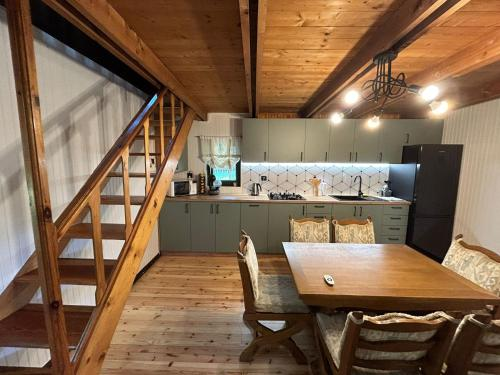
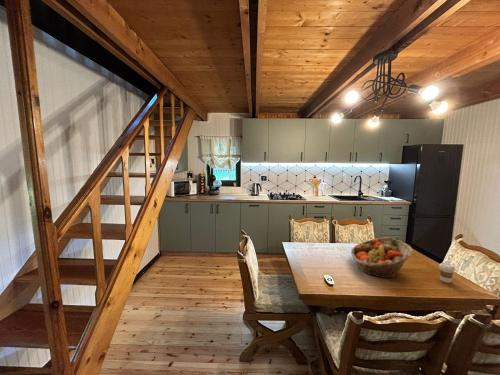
+ coffee cup (446, 272)
+ fruit basket (379, 255)
